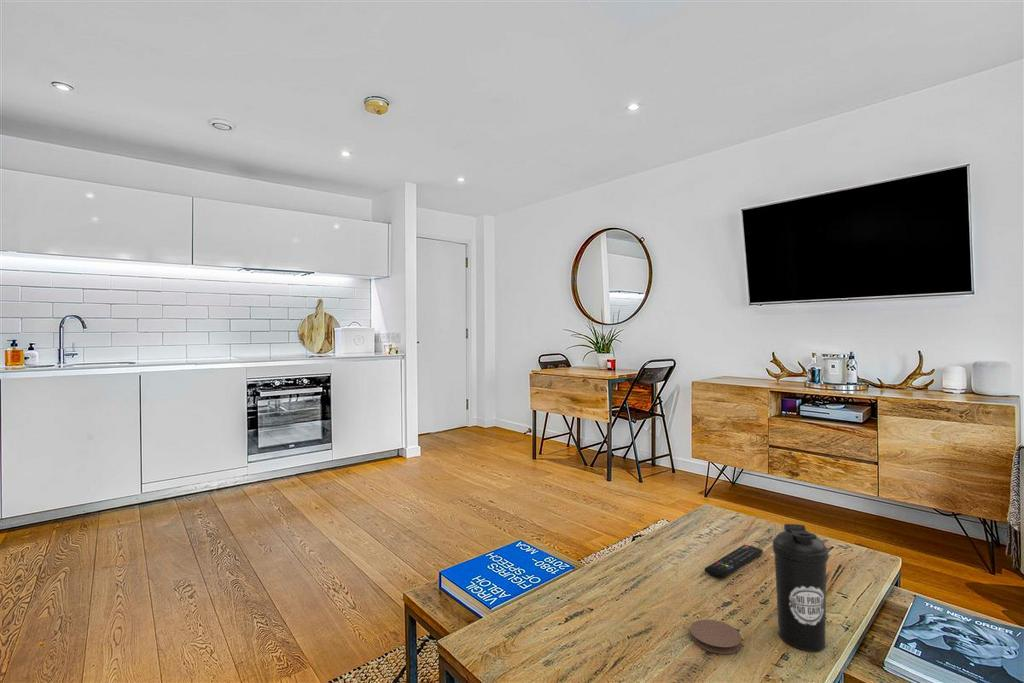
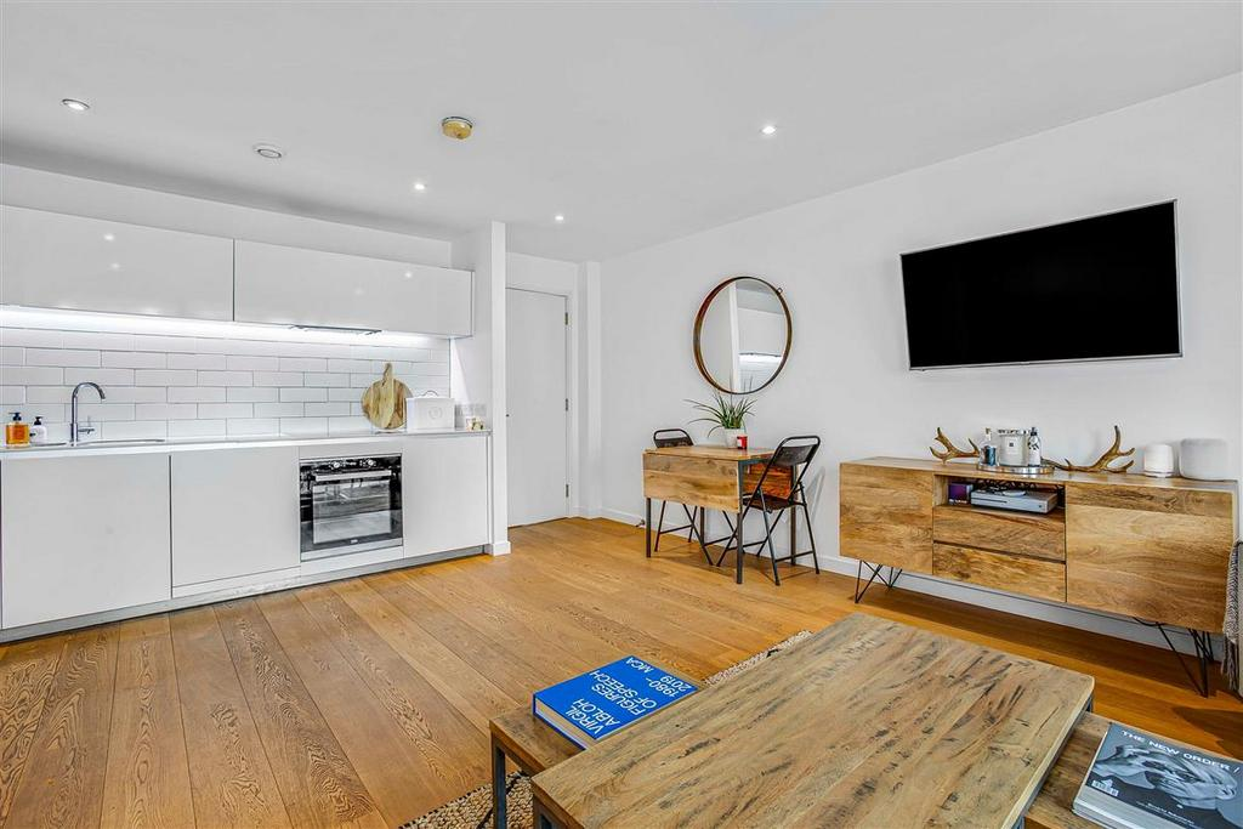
- coaster (715, 635)
- water bottle (800, 583)
- remote control (735, 561)
